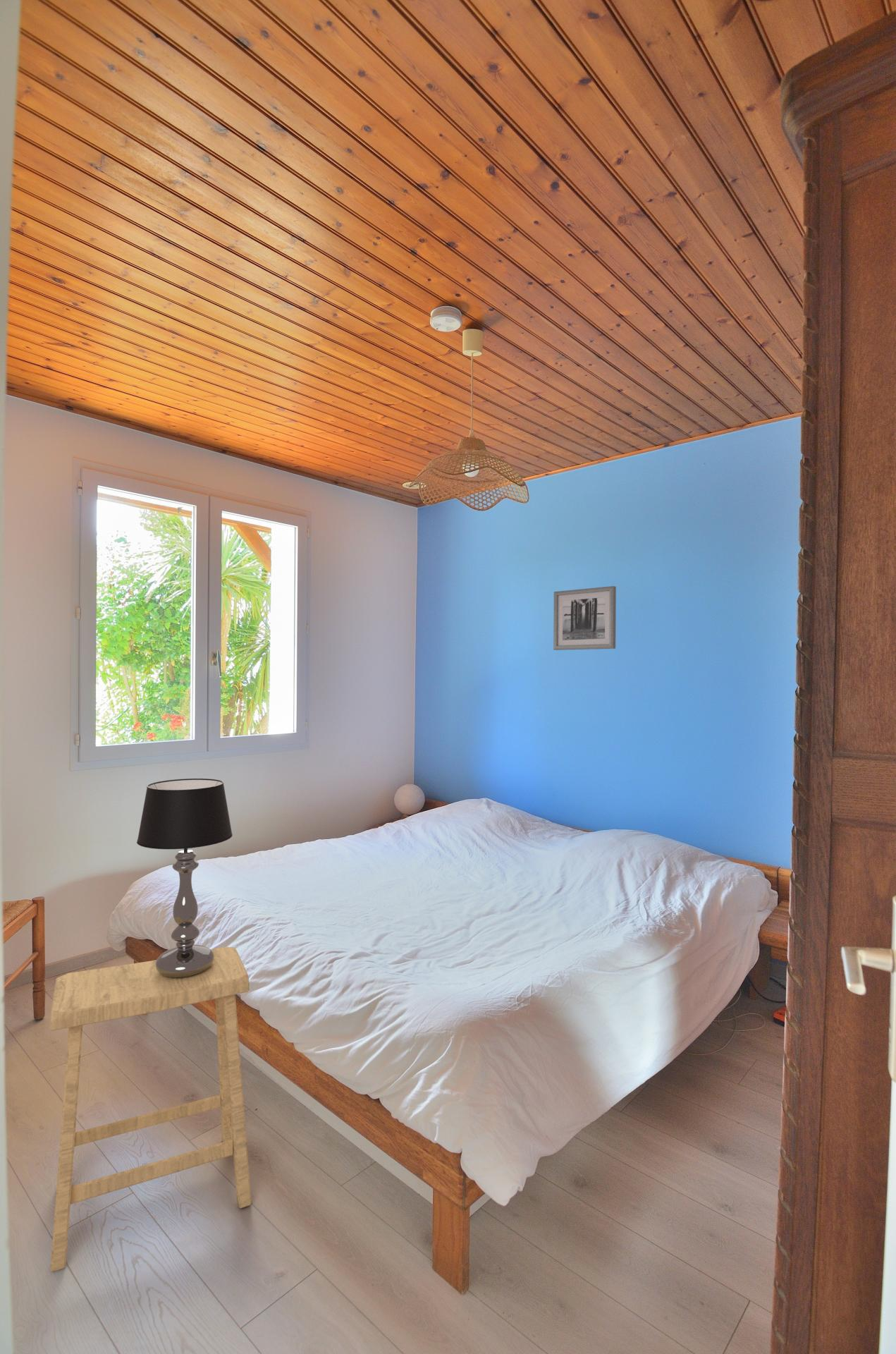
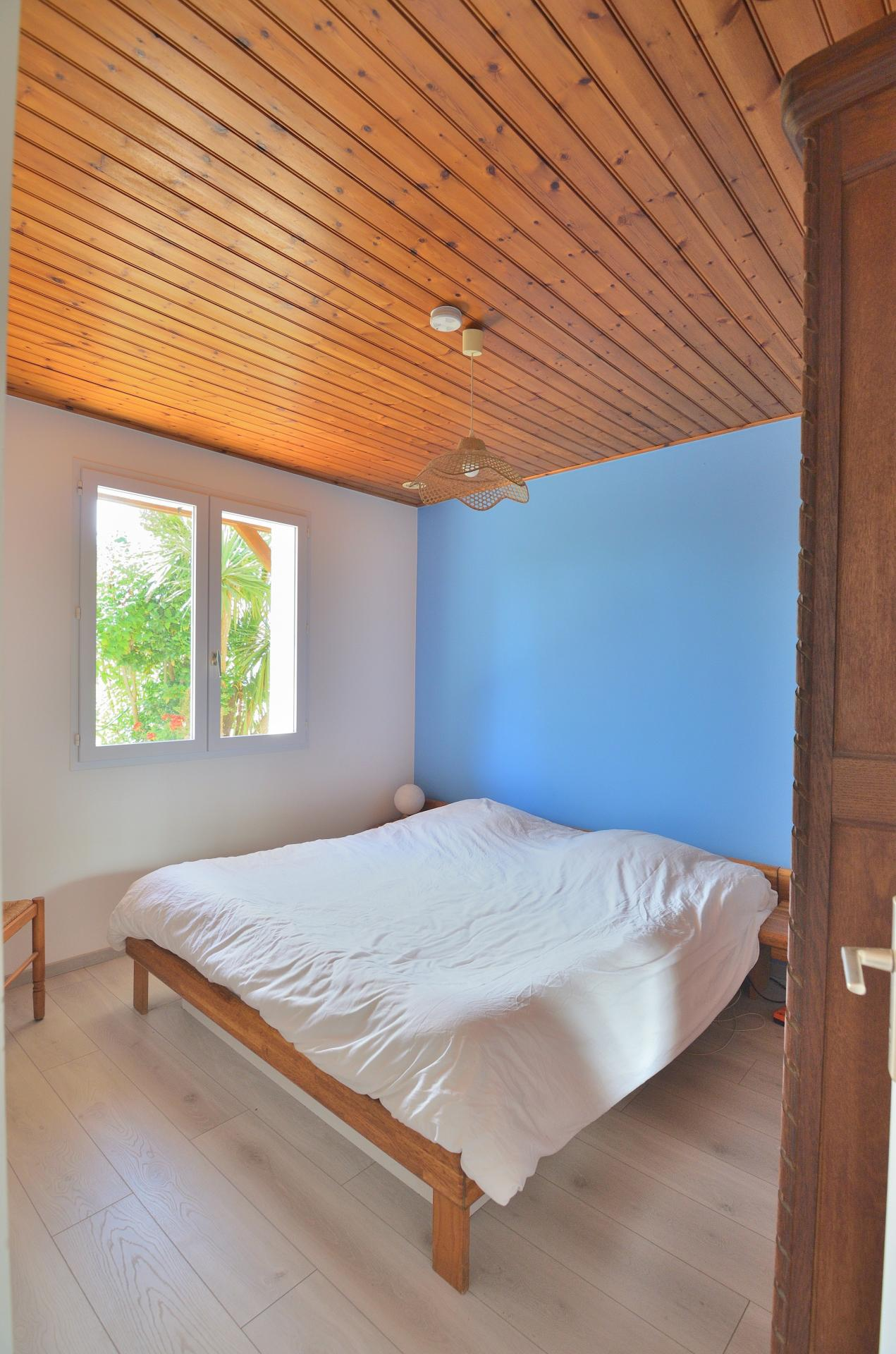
- stool (160, 1110)
- table lamp (185, 875)
- wall art (583, 619)
